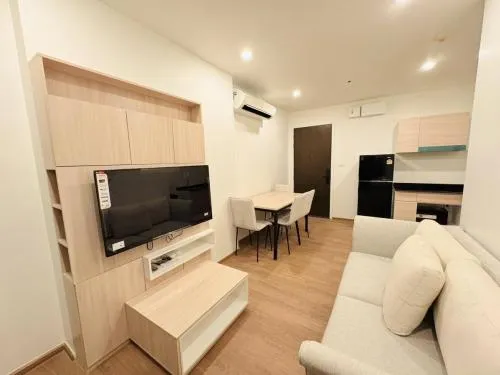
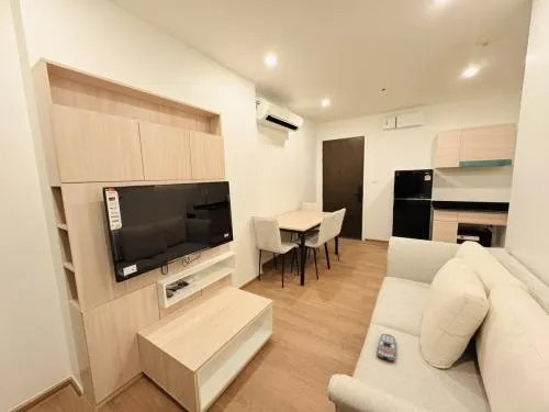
+ remote control (386, 346)
